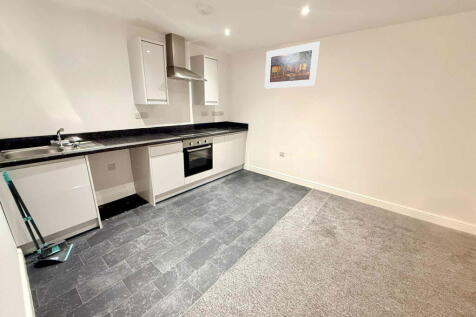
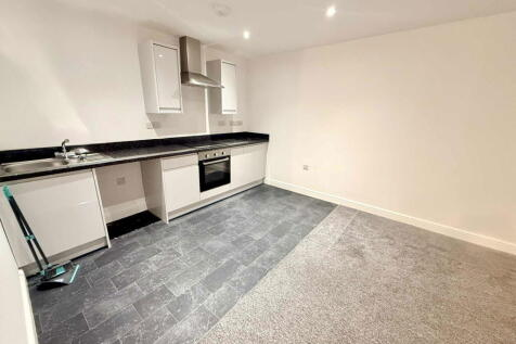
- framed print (289, 67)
